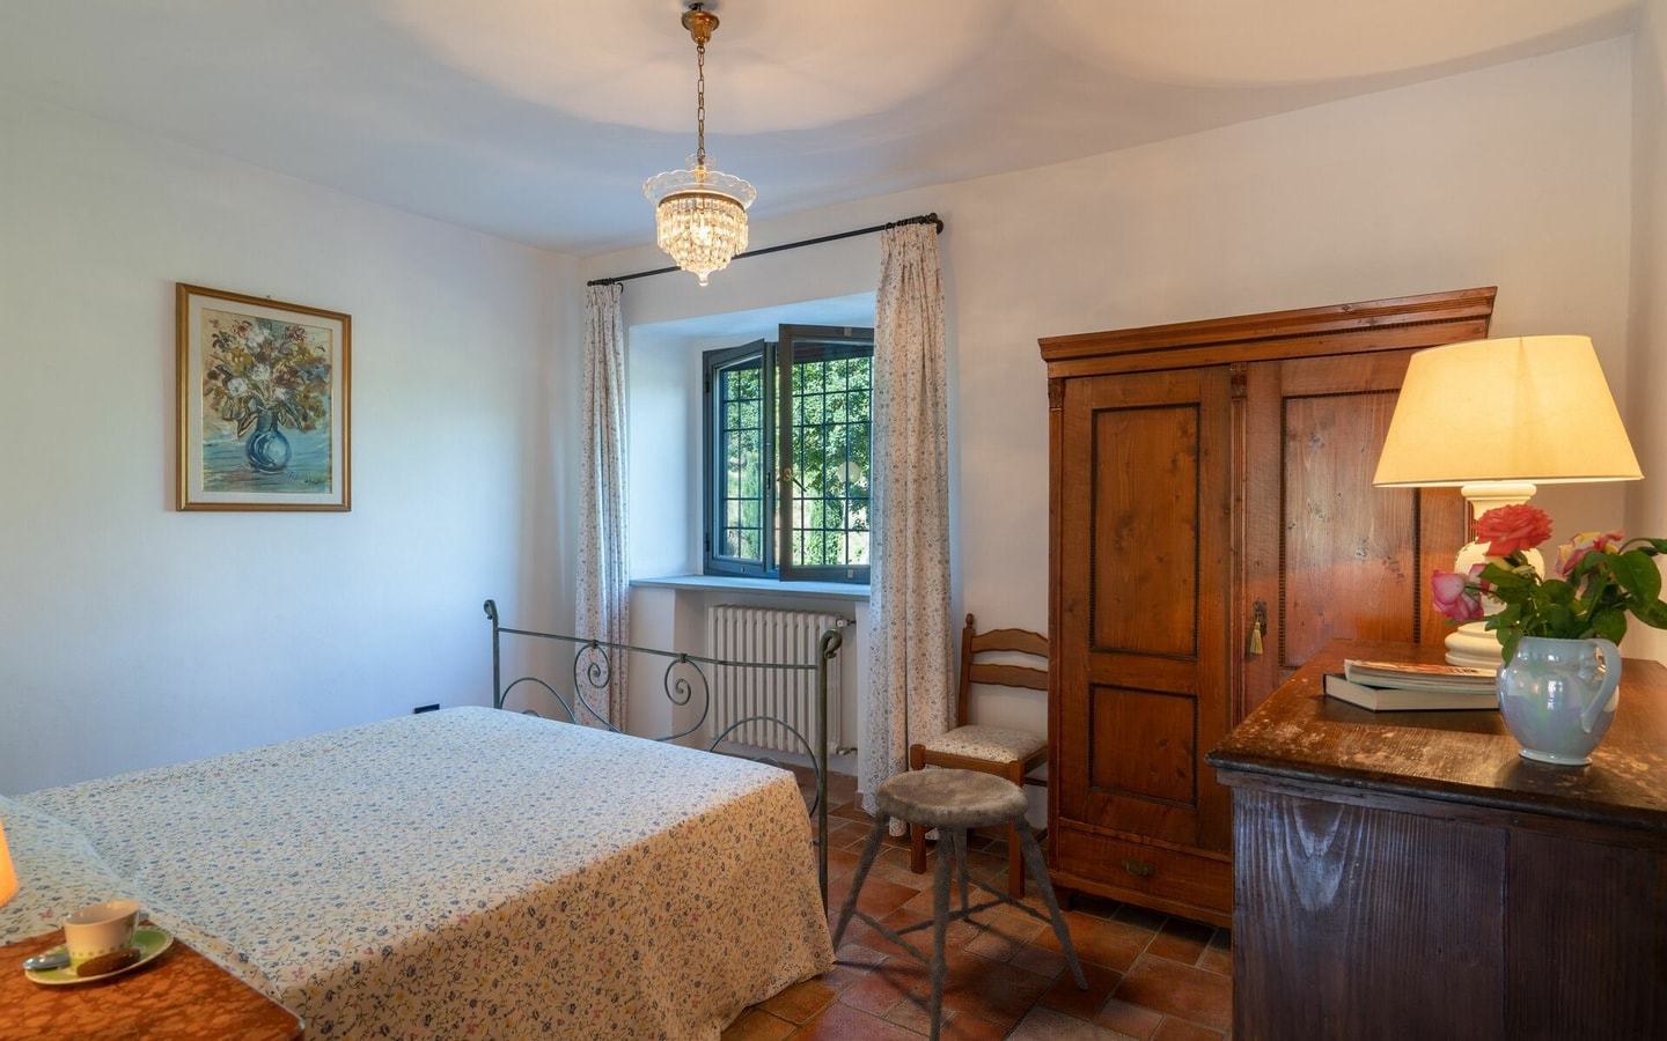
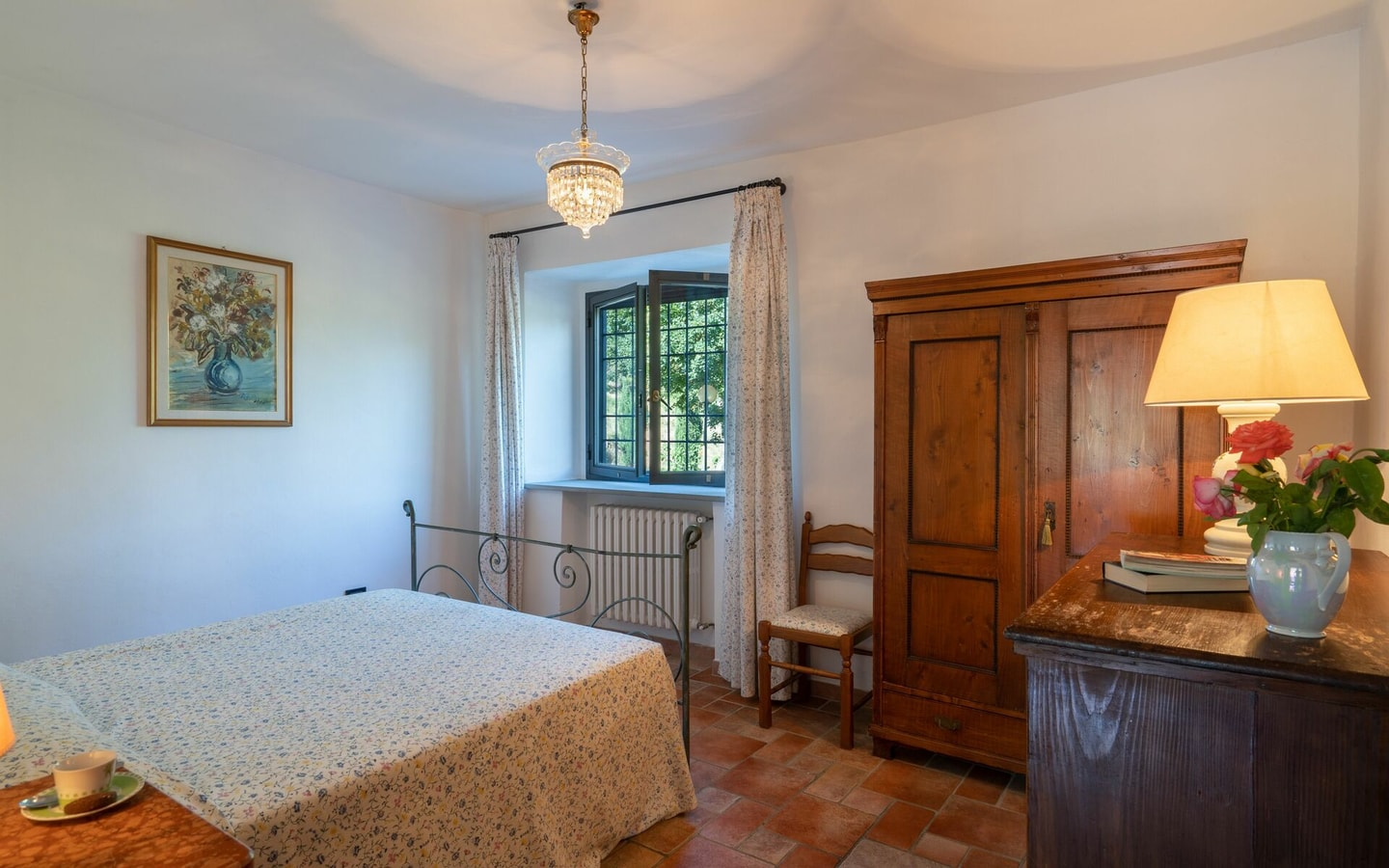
- stool (952, 879)
